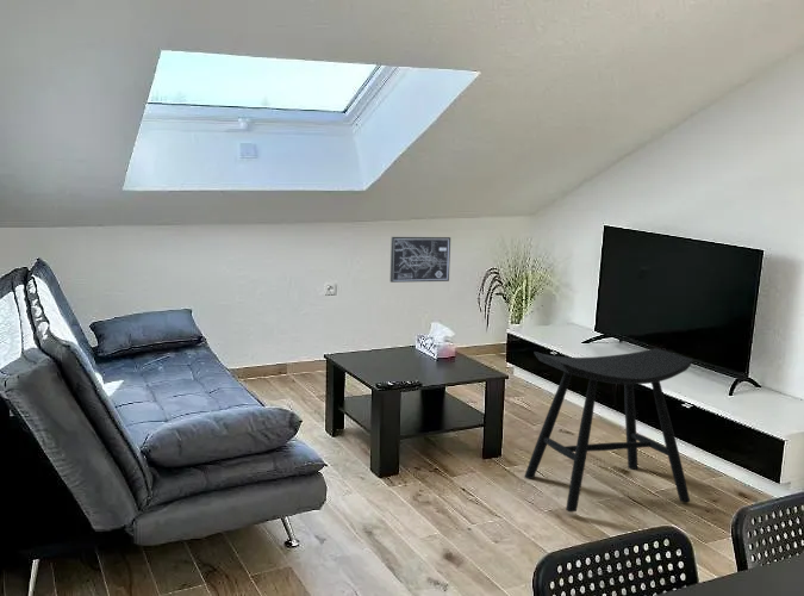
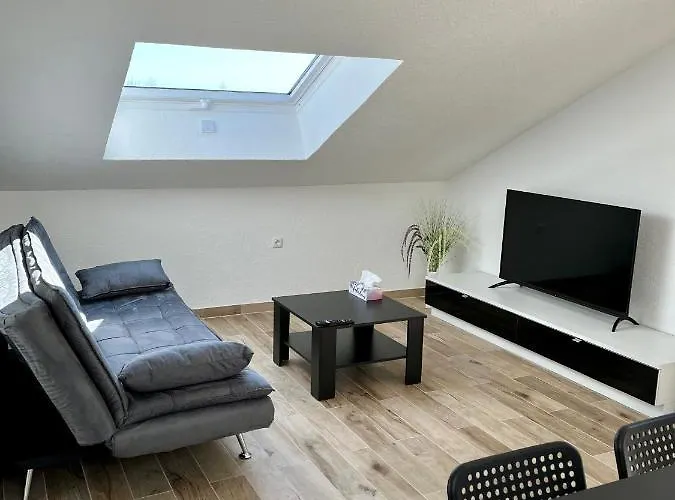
- wall art (420, 259)
- stool (591, 422)
